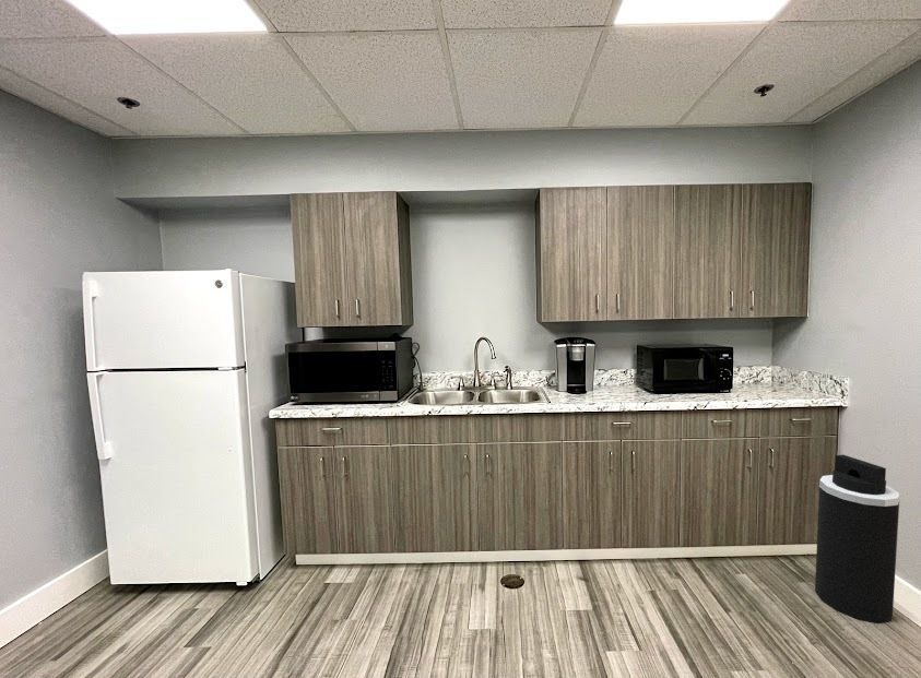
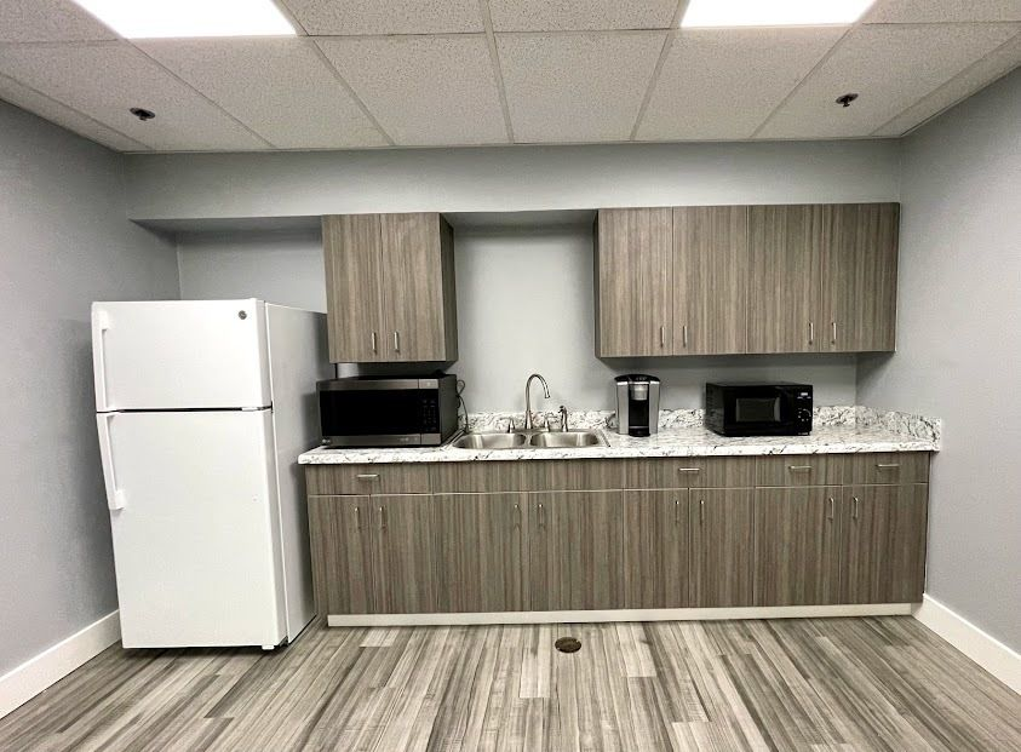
- trash can (855, 532)
